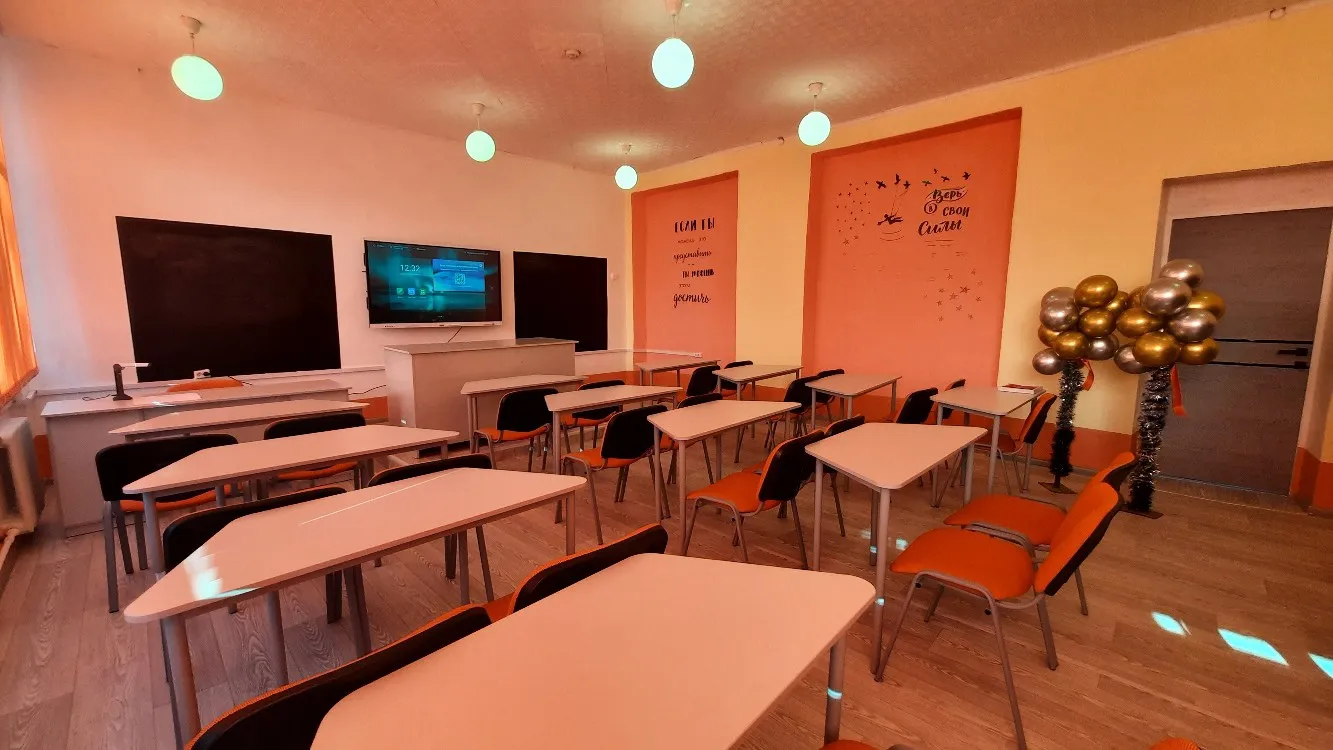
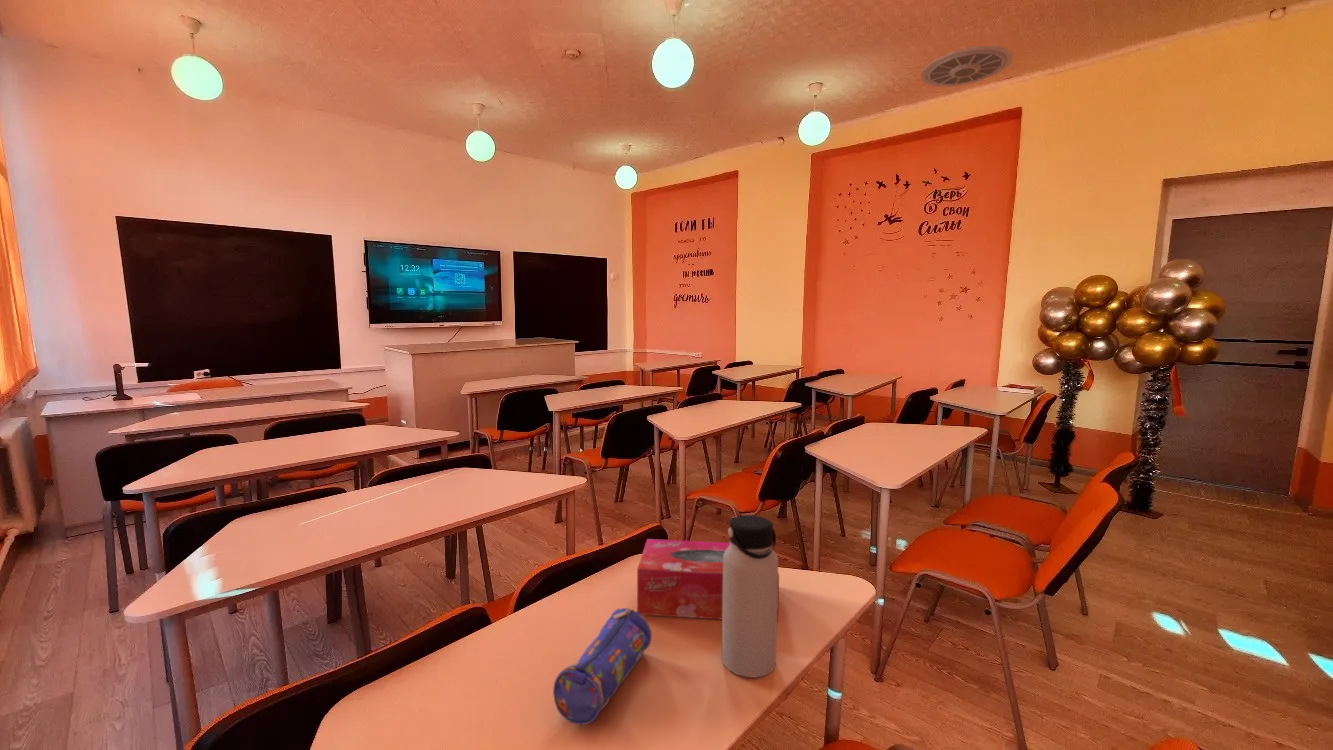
+ pencil case (607, 657)
+ water bottle (749, 591)
+ tissue box (707, 577)
+ ceiling vent (964, 69)
